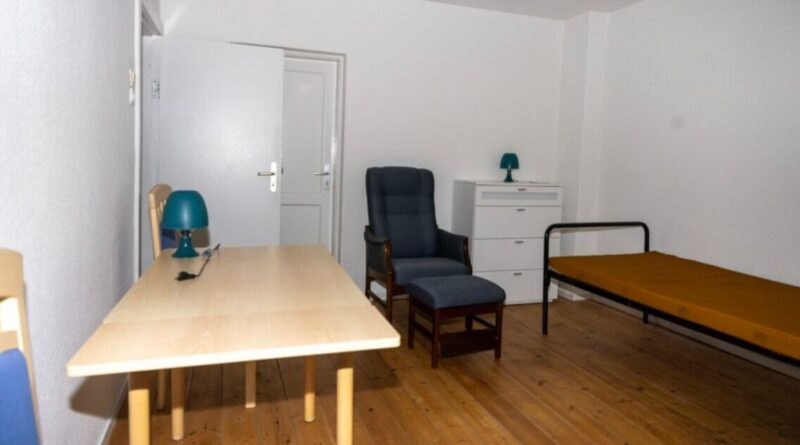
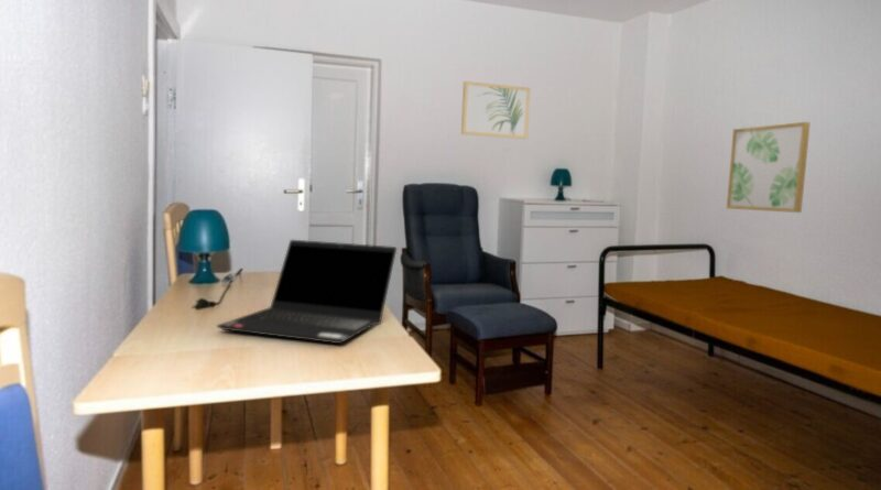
+ wall art (764, 168)
+ wall art (496, 110)
+ laptop computer (313, 285)
